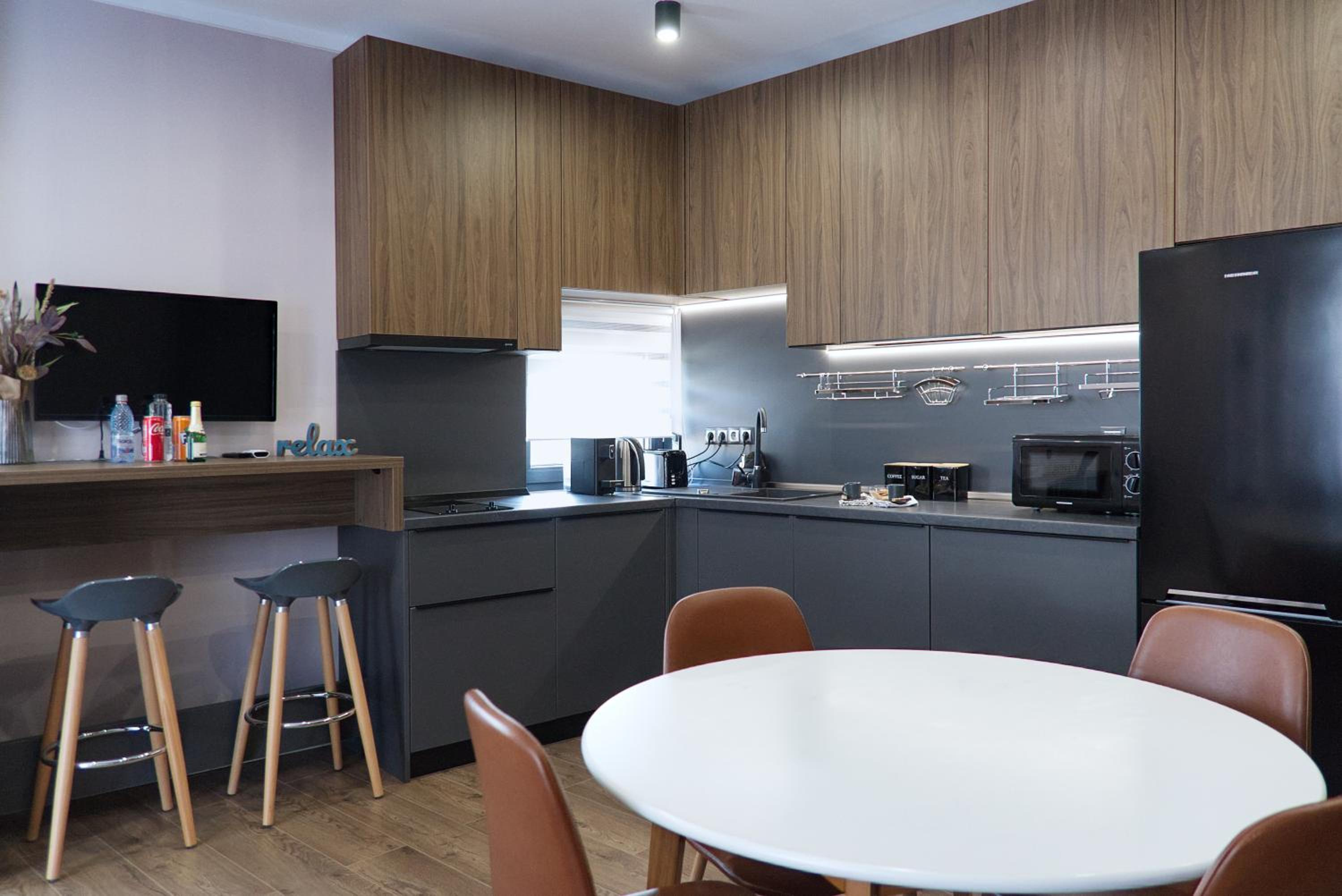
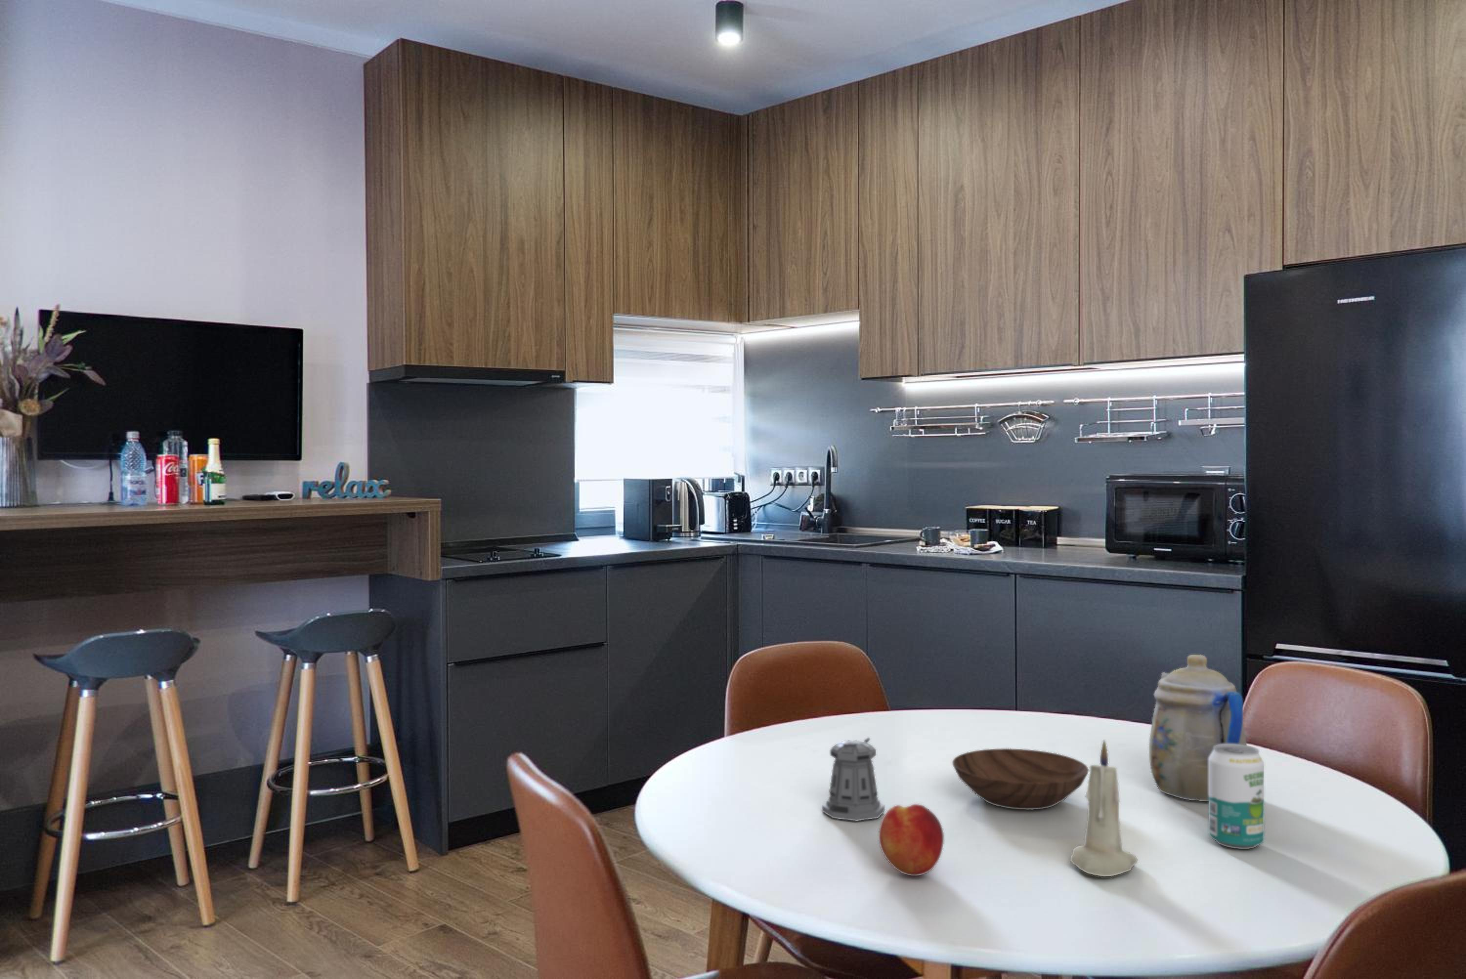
+ peach (912, 838)
+ pepper shaker (856, 774)
+ beverage can (1236, 795)
+ candle (1102, 804)
+ bowl (1019, 781)
+ teapot (1197, 723)
